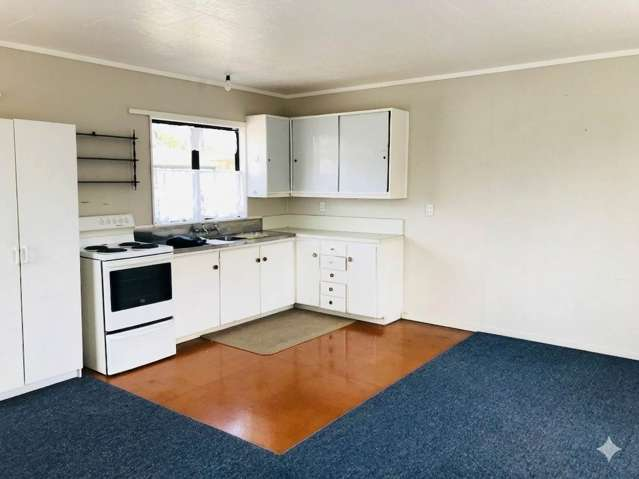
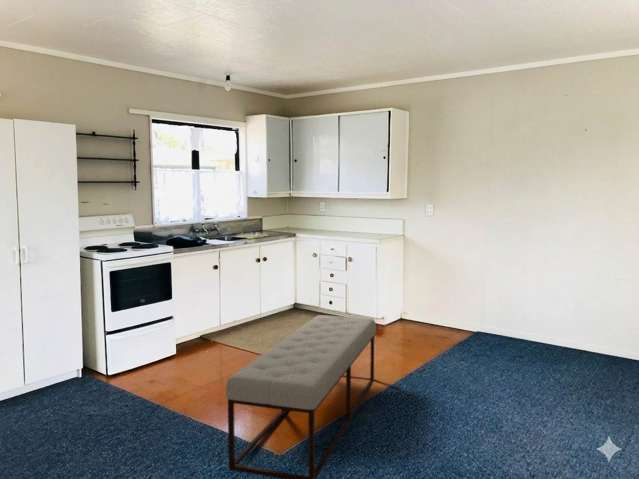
+ bench (315, 379)
